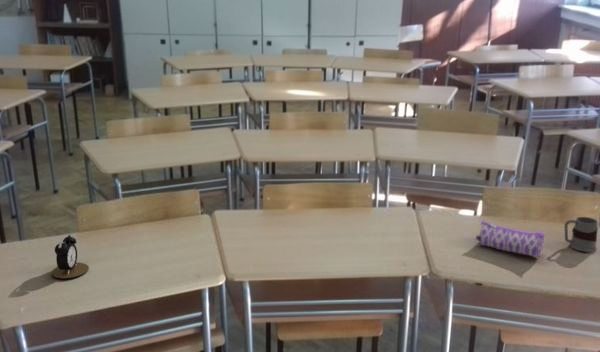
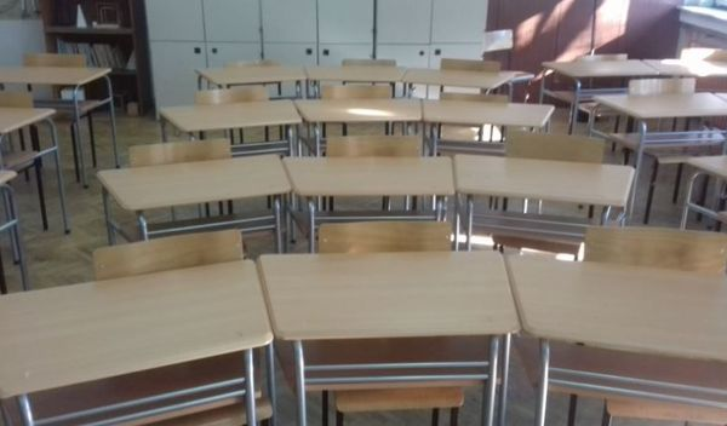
- pencil case (510, 237)
- mug (580, 233)
- alarm clock (68, 253)
